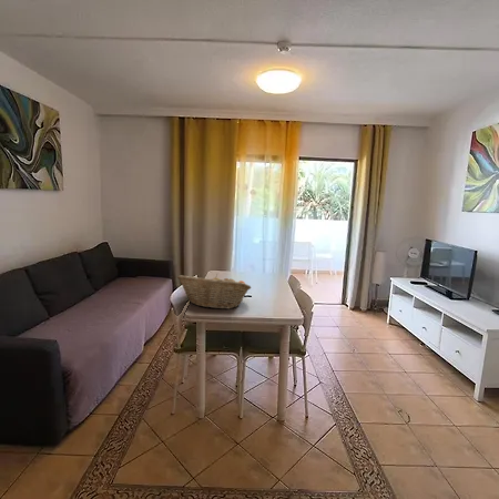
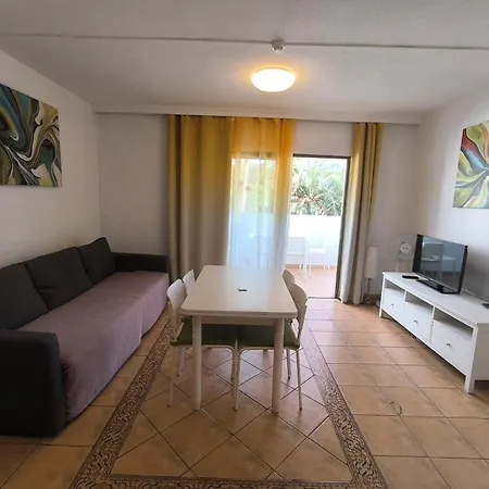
- fruit basket (213, 287)
